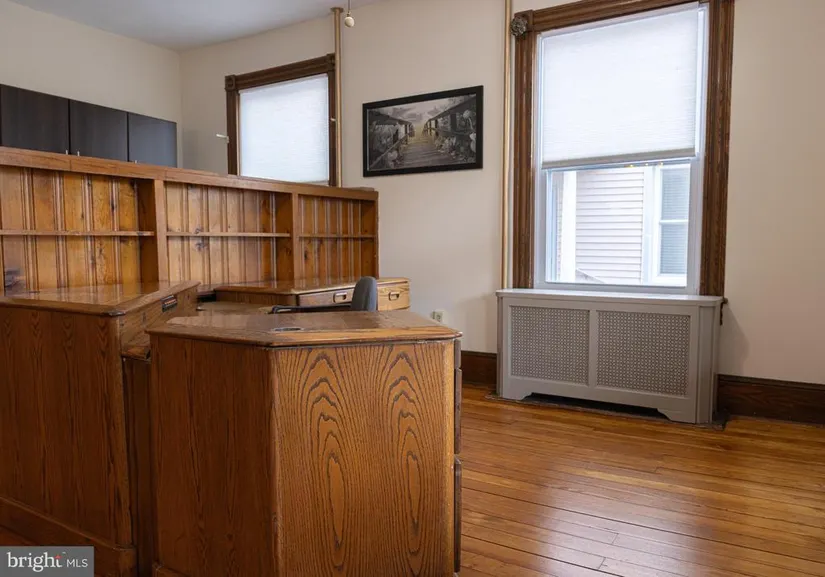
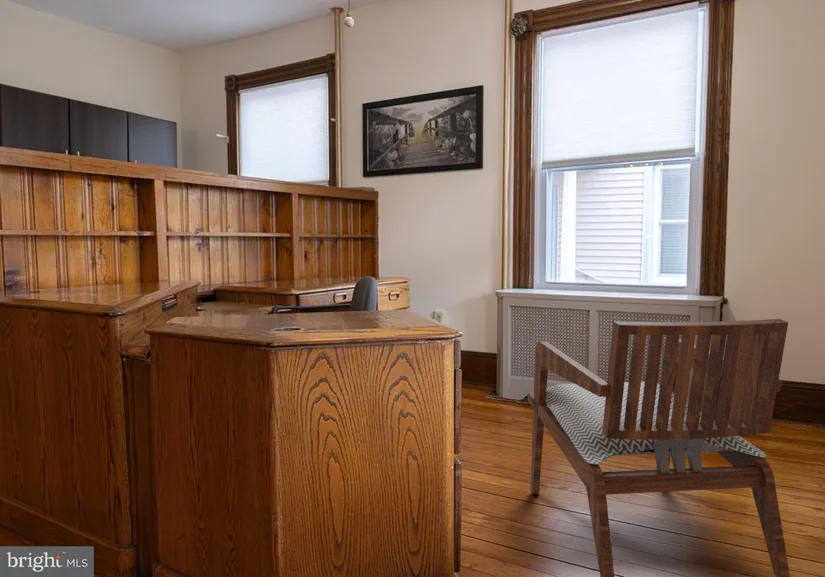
+ armchair (639, 418)
